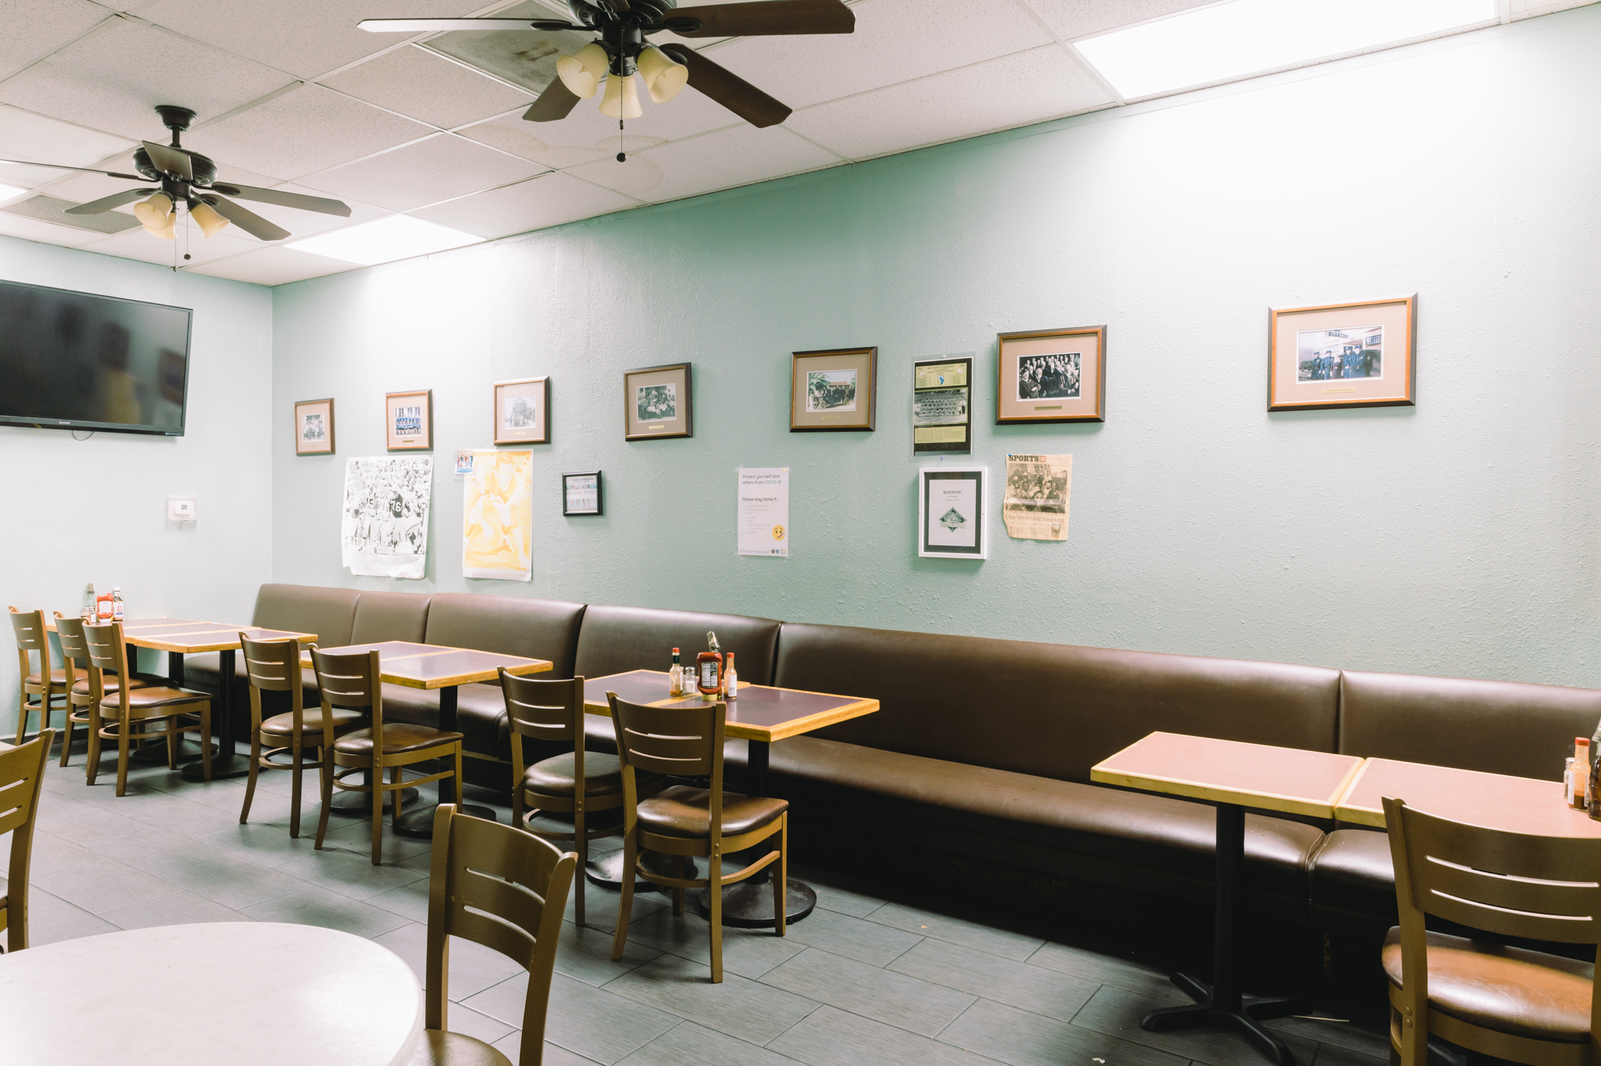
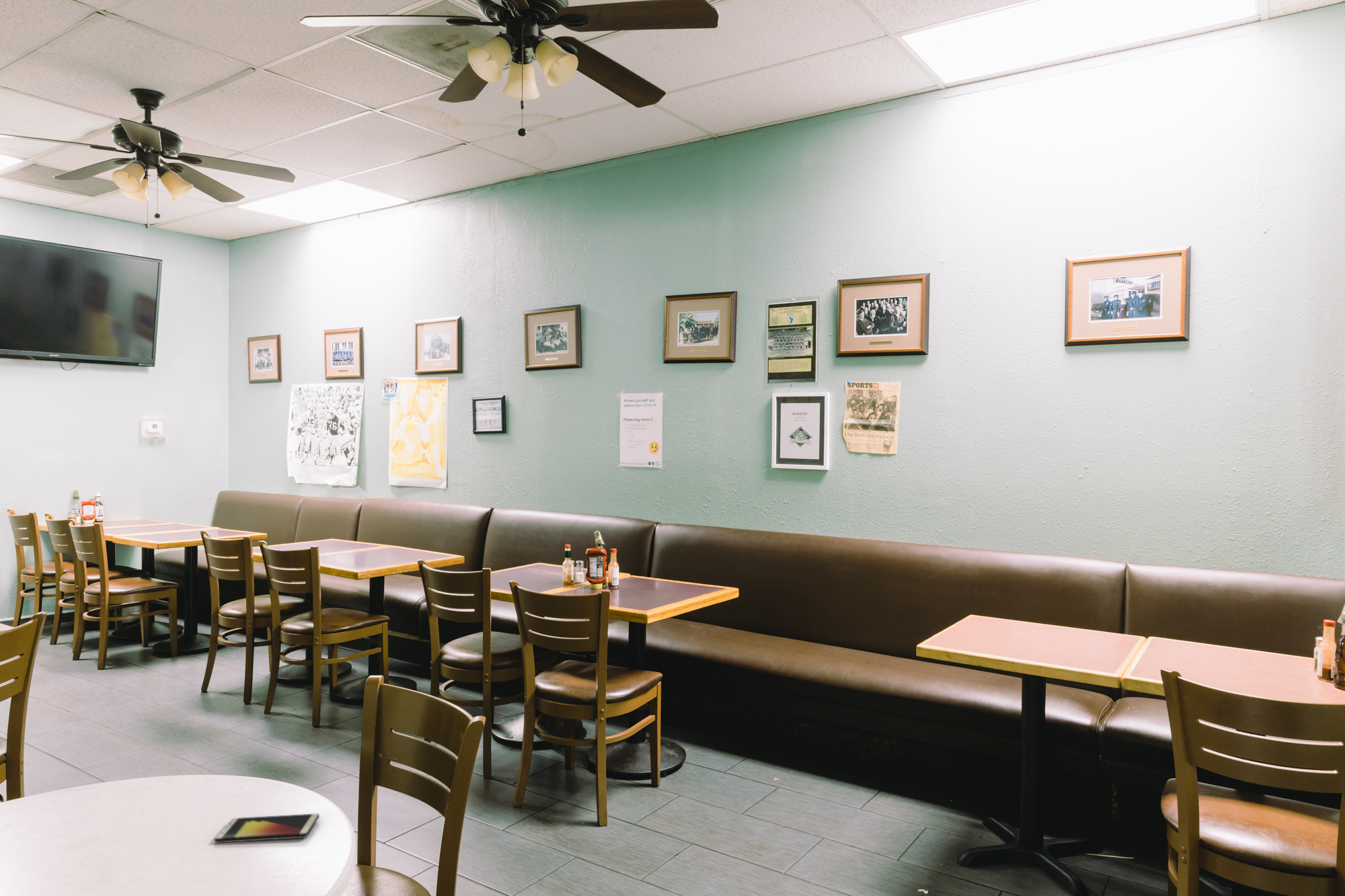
+ smartphone (268, 827)
